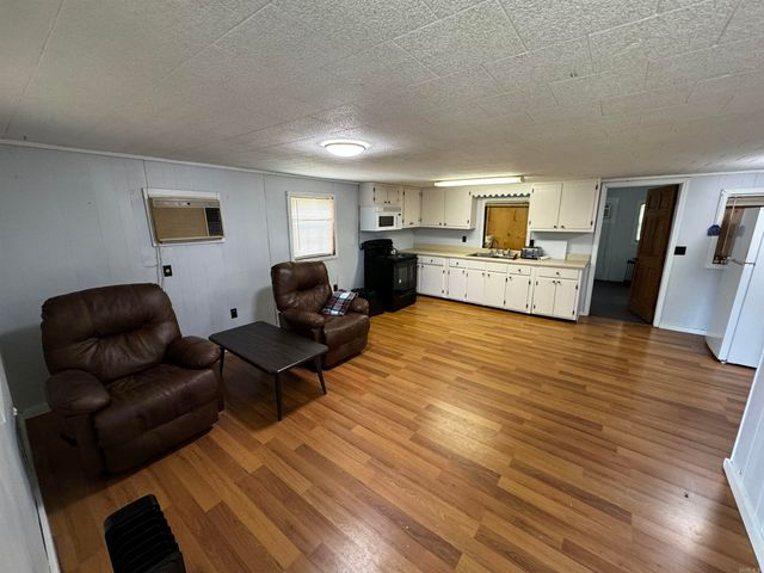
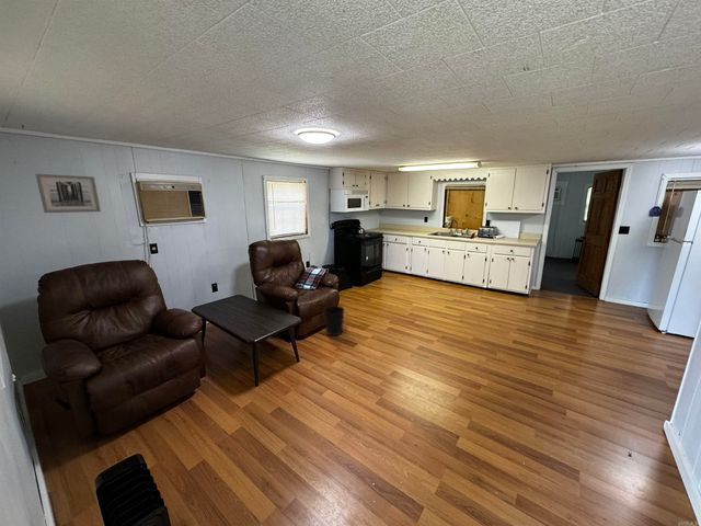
+ wastebasket (334, 320)
+ wall art (70, 194)
